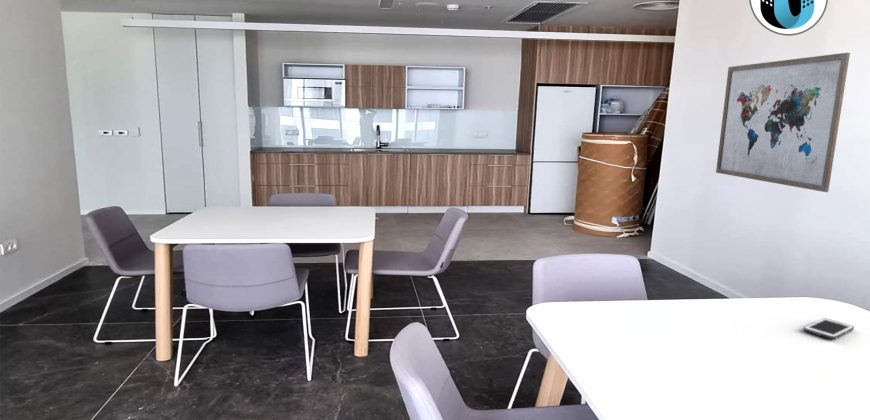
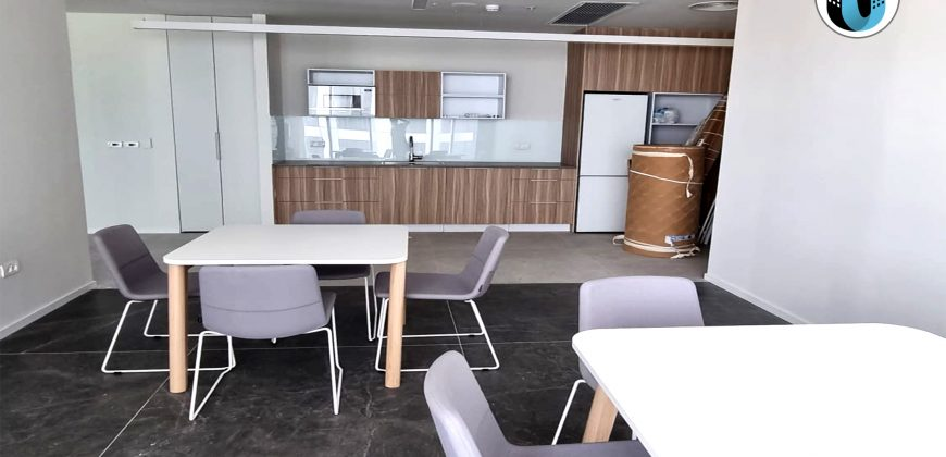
- wall art (772, 122)
- cell phone (828, 328)
